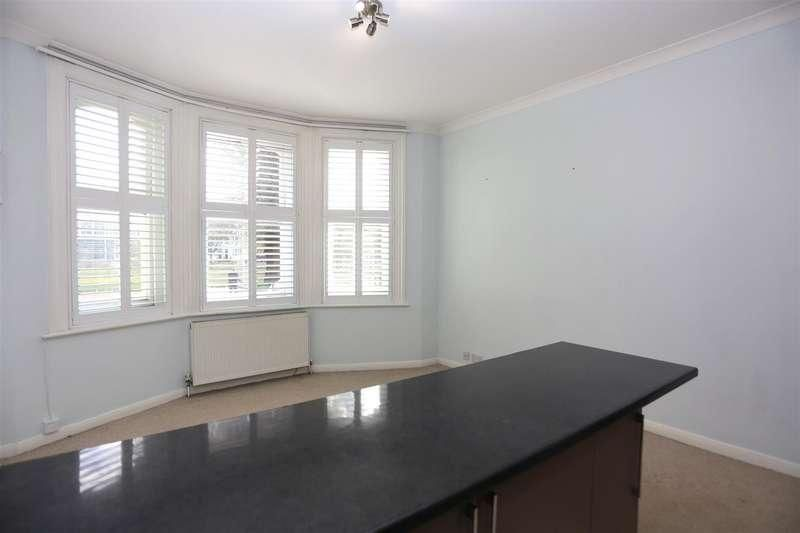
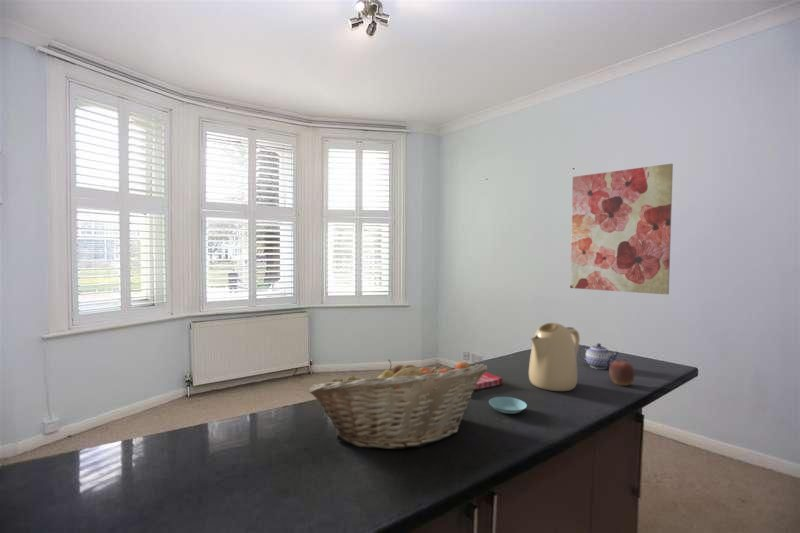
+ dish towel (476, 384)
+ apple (621, 371)
+ kettle (555, 353)
+ saucer (507, 406)
+ wall art (617, 231)
+ fruit basket (400, 392)
+ teapot (598, 355)
